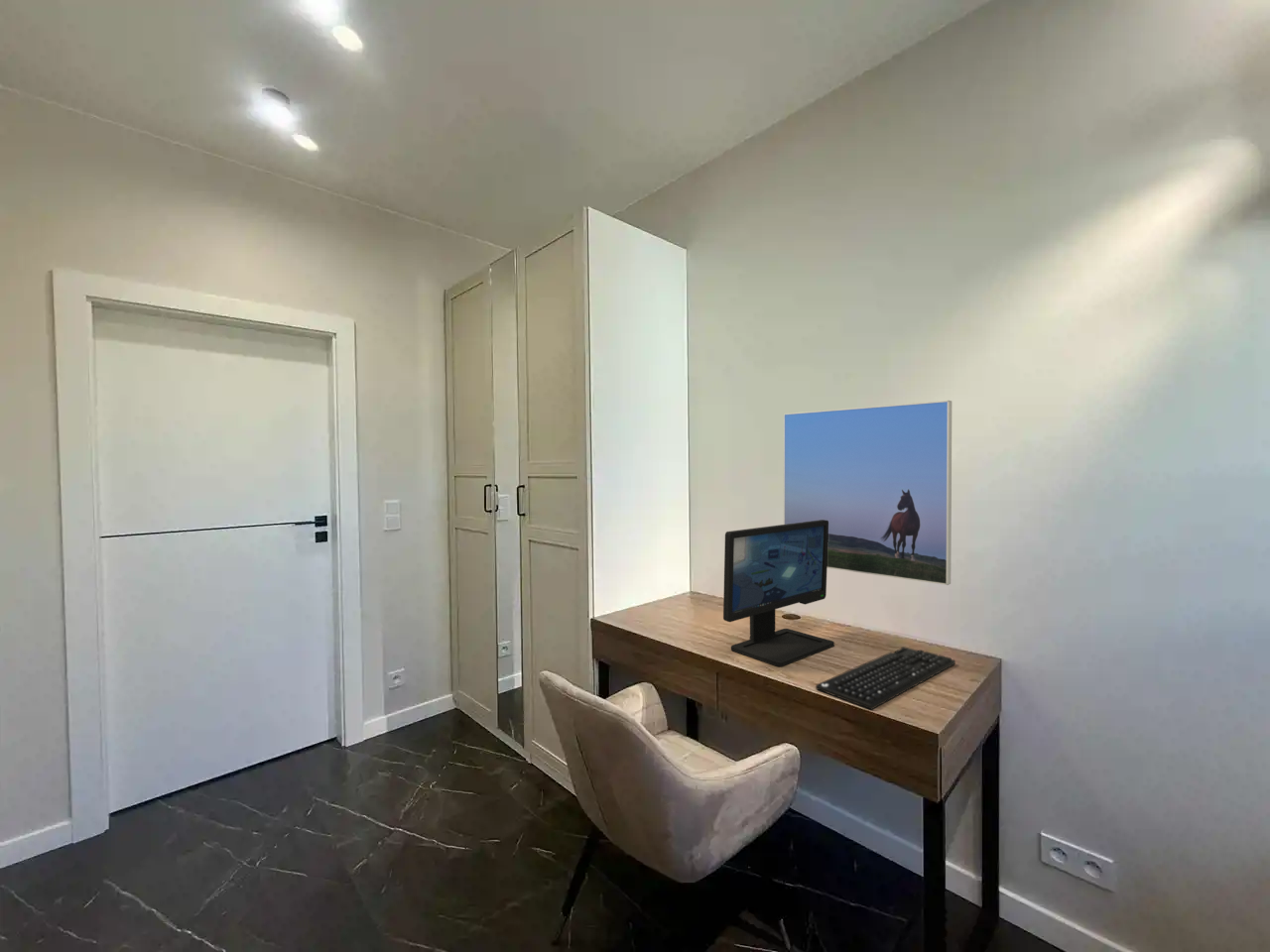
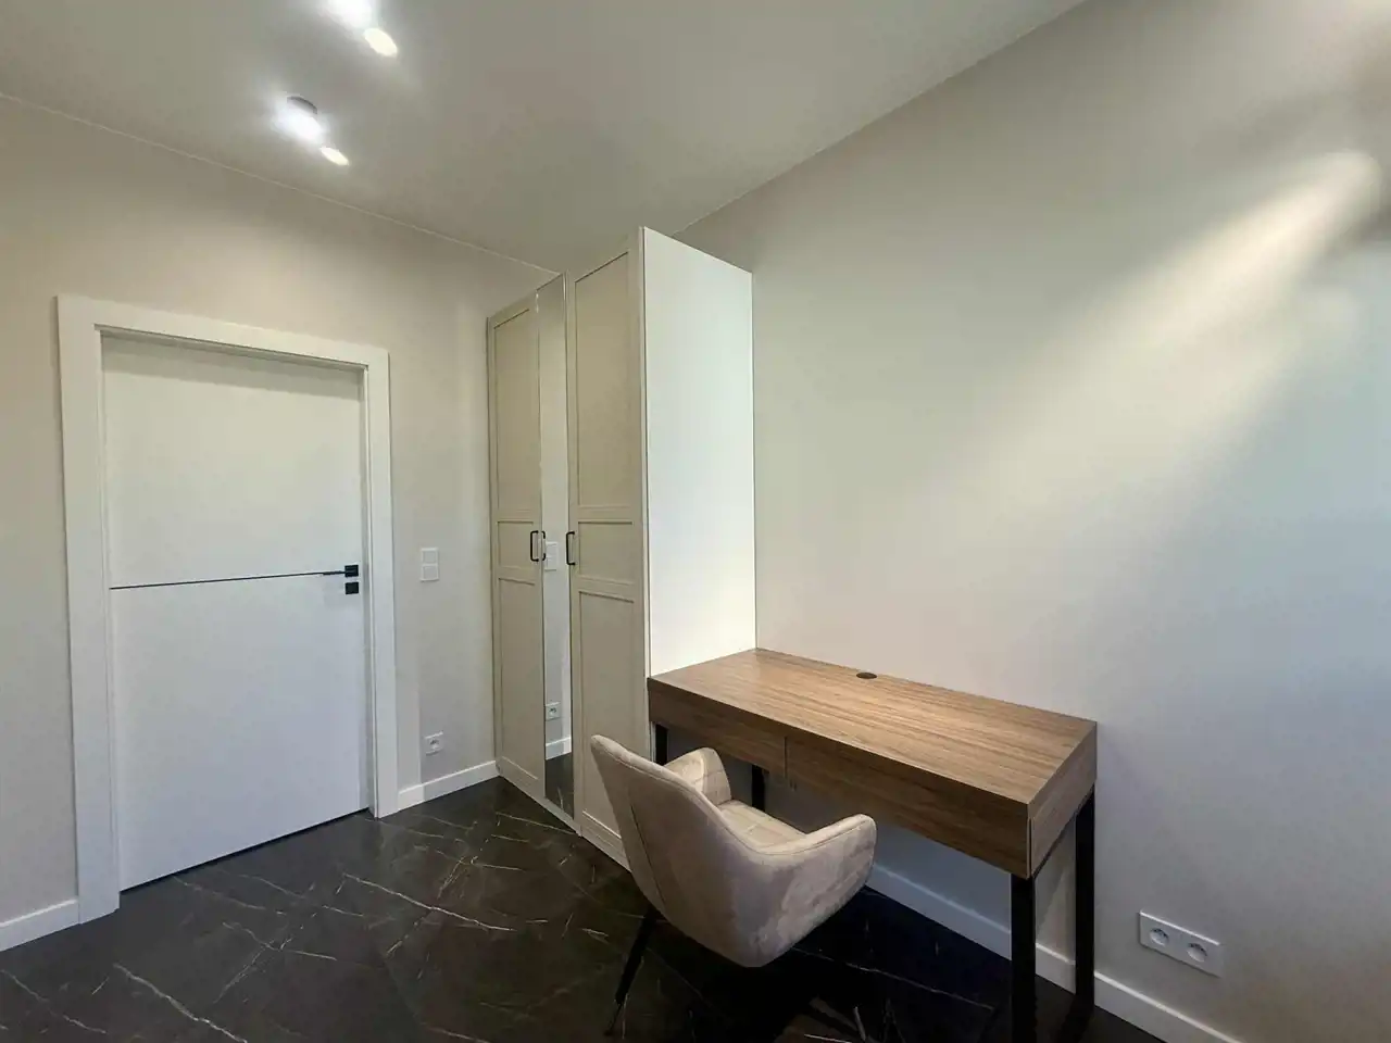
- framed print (858, 490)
- computer monitor (779, 585)
- keyboard (889, 672)
